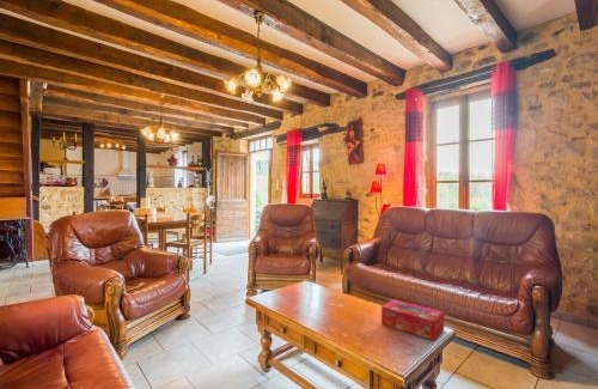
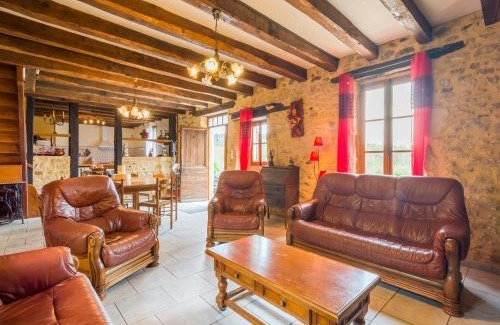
- tissue box (411, 317)
